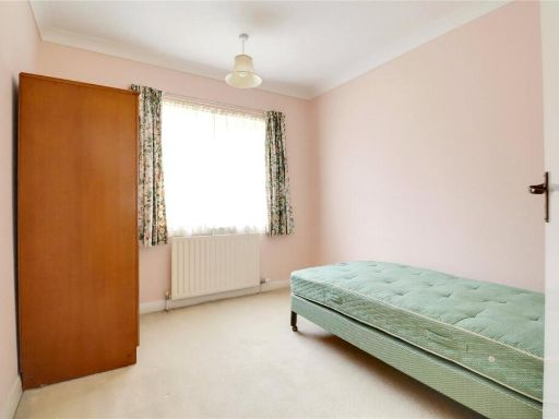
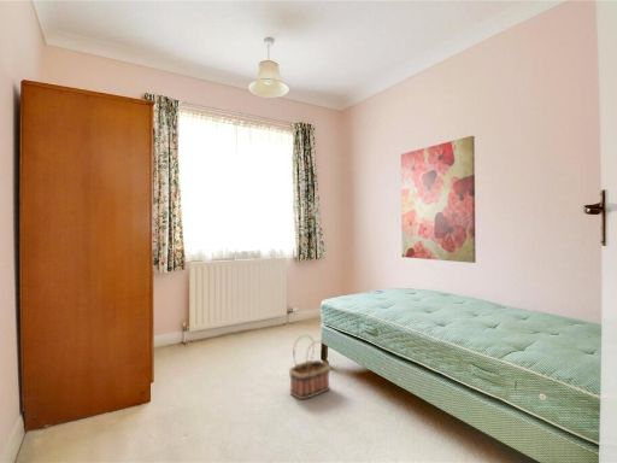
+ wall art (434, 203)
+ basket (310, 364)
